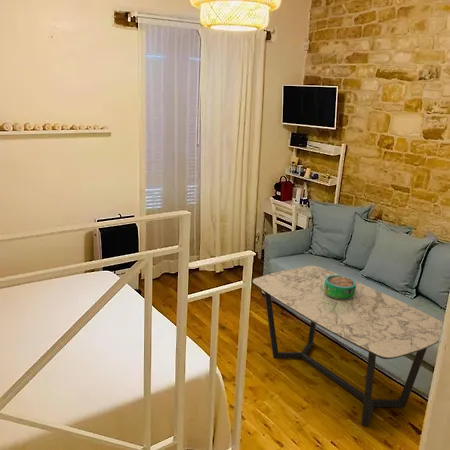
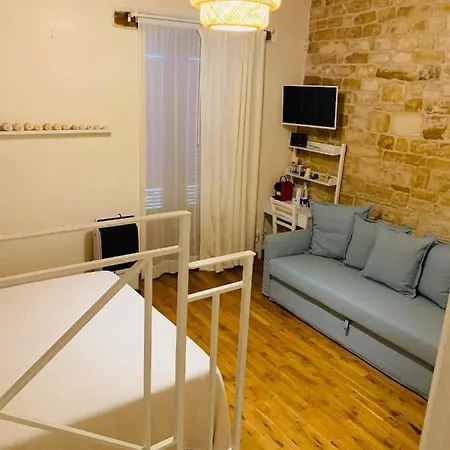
- coffee table (340, 337)
- decorative bowl (339, 287)
